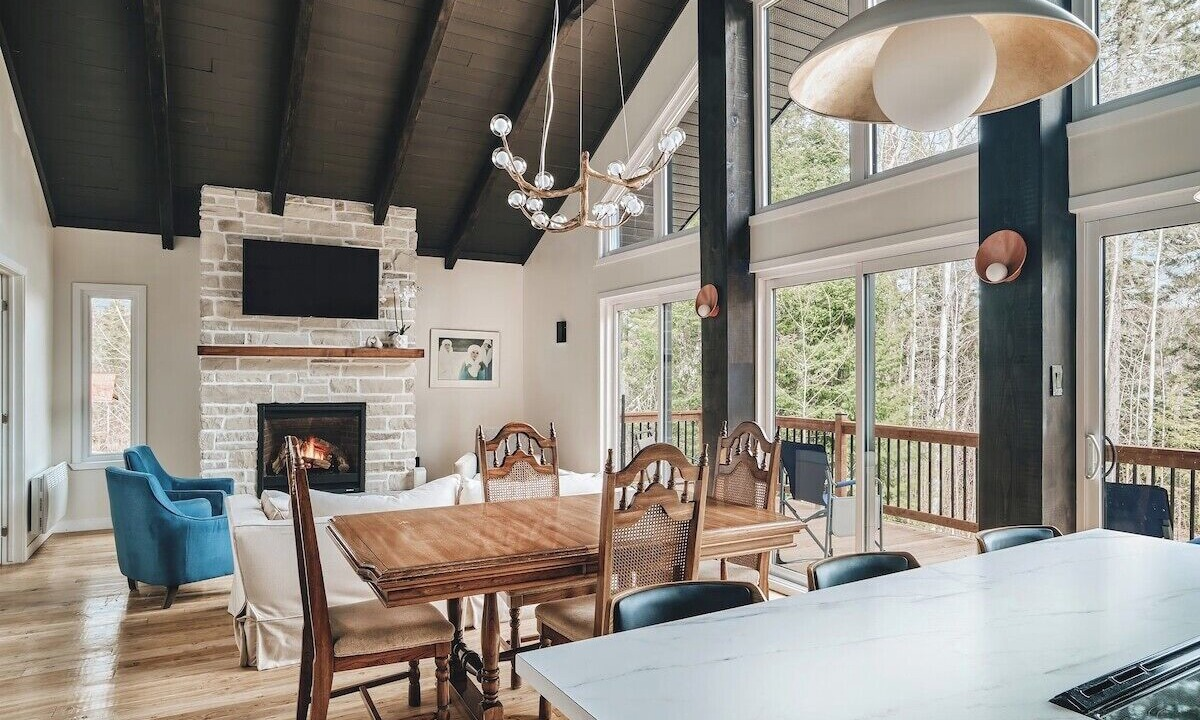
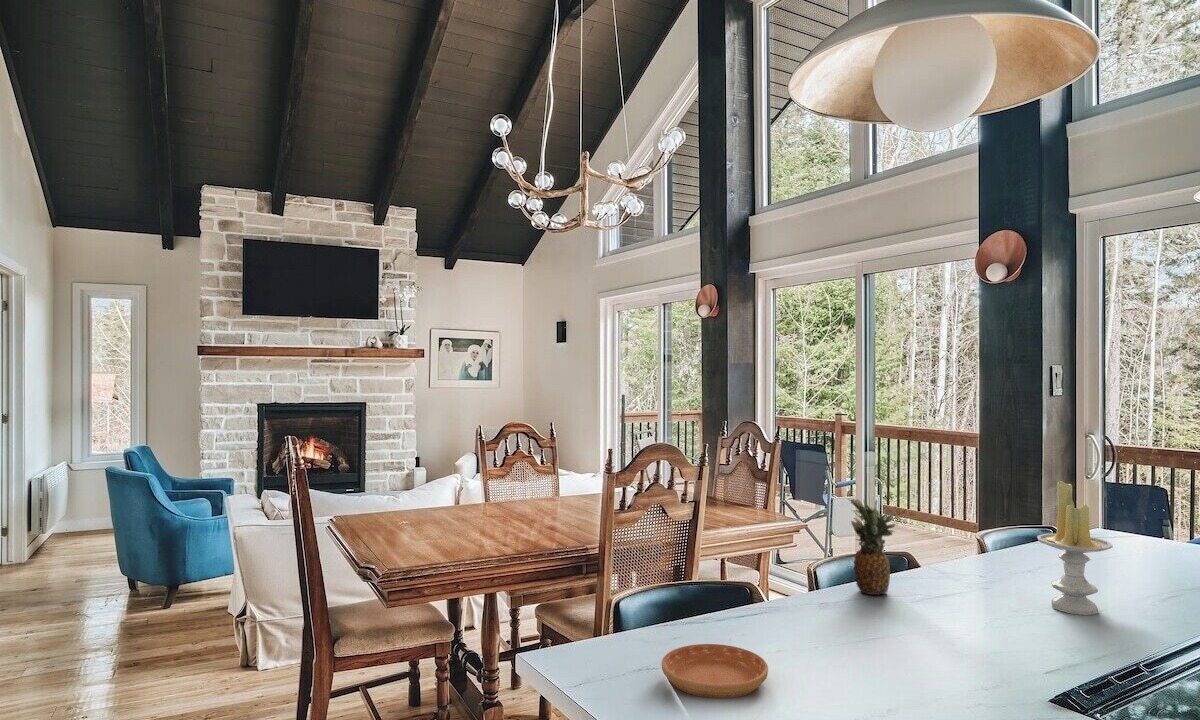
+ saucer (714, 672)
+ candle (1073, 545)
+ fruit (874, 544)
